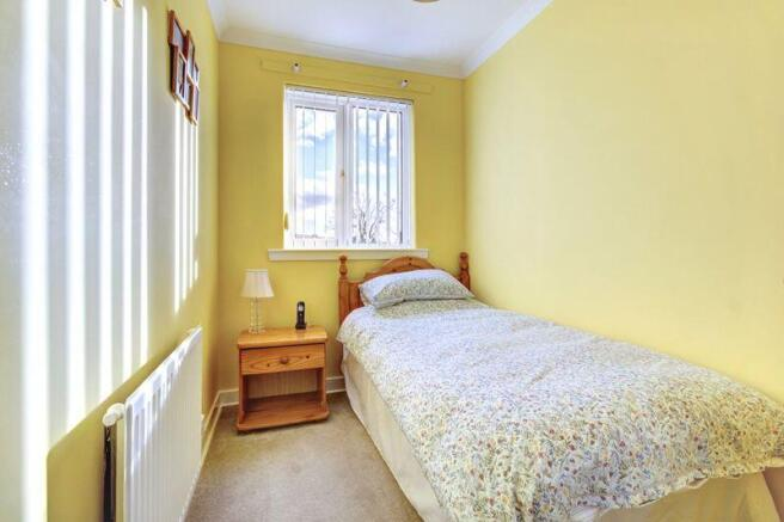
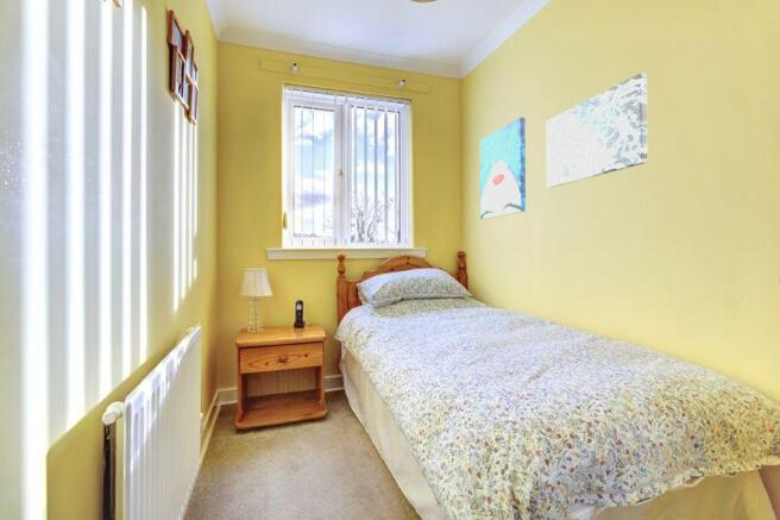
+ wall art (590, 138)
+ wall art (501, 173)
